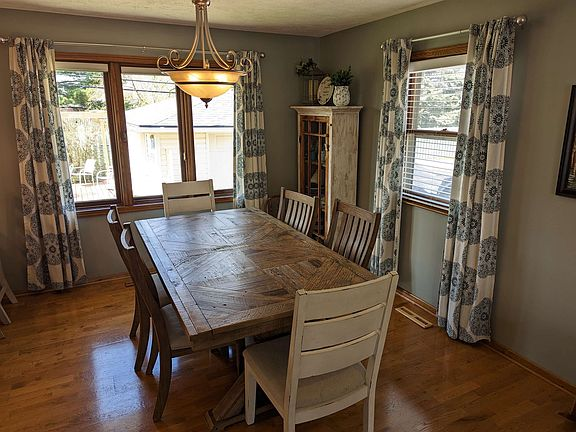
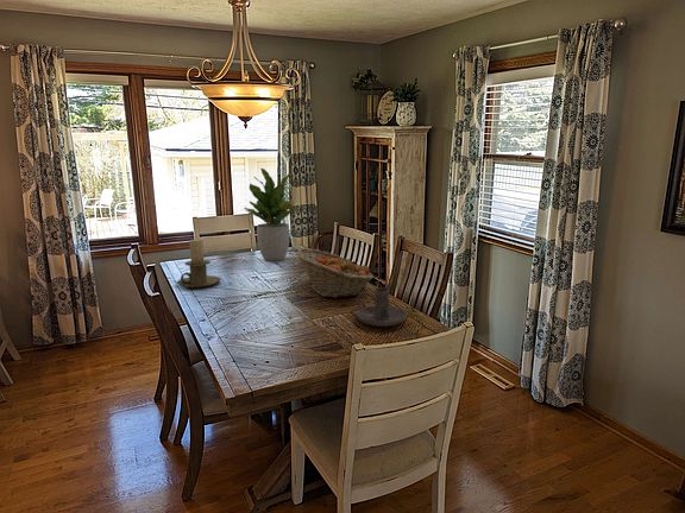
+ candle holder (377, 304)
+ candle holder (197, 261)
+ fruit basket (334, 270)
+ potted plant (275, 214)
